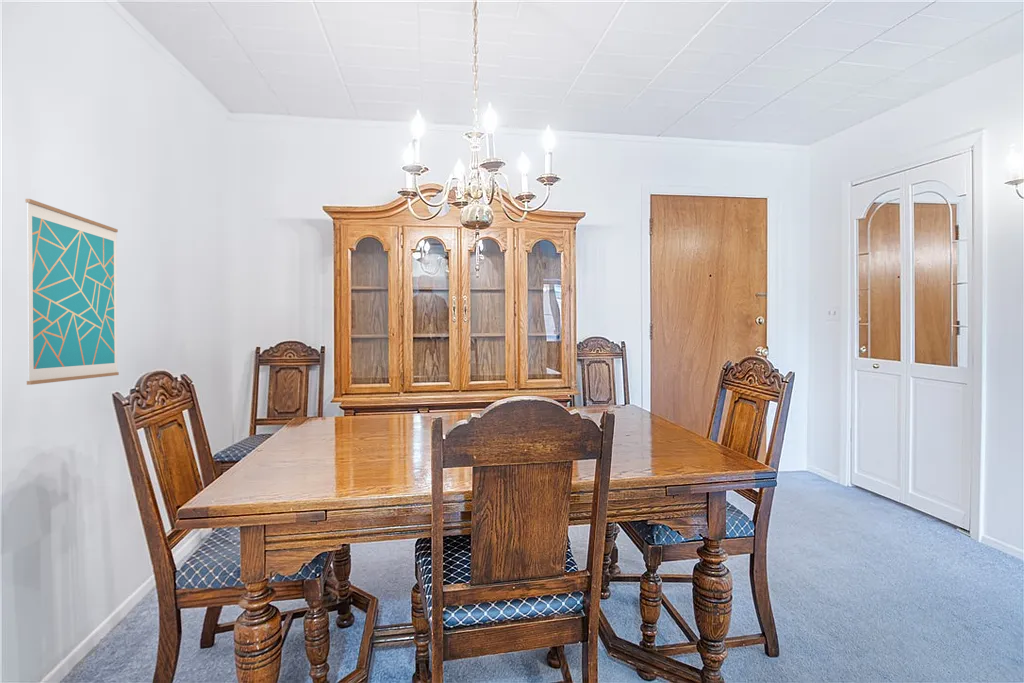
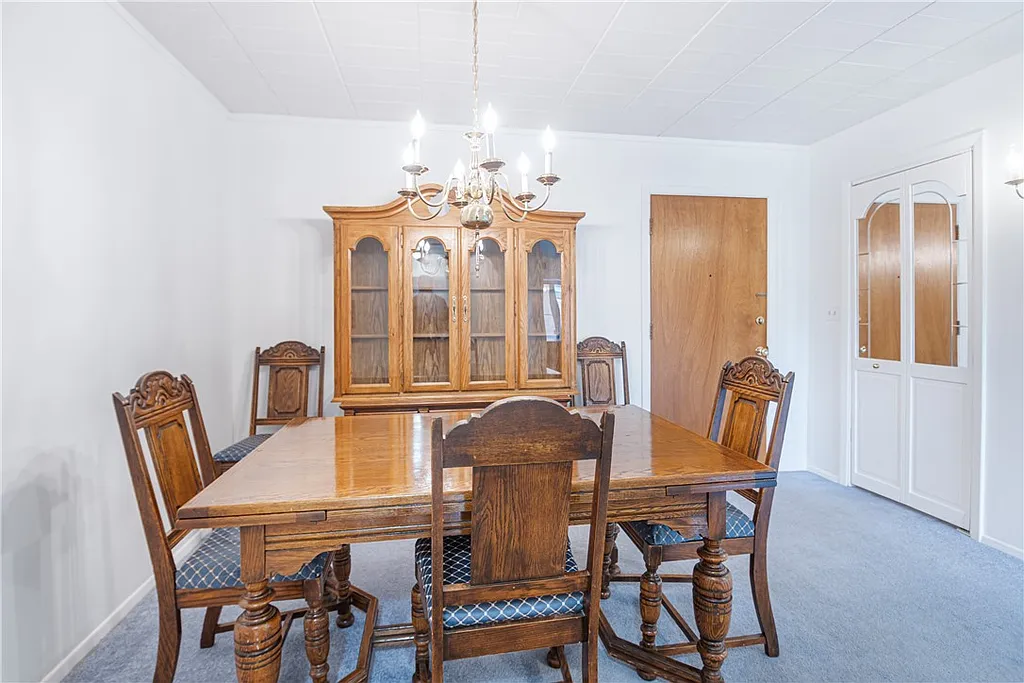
- wall art (77, 297)
